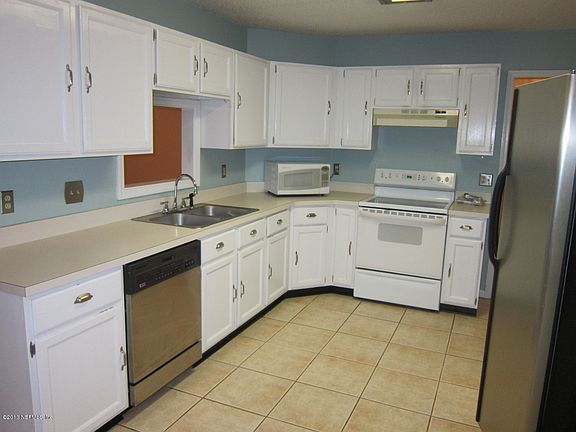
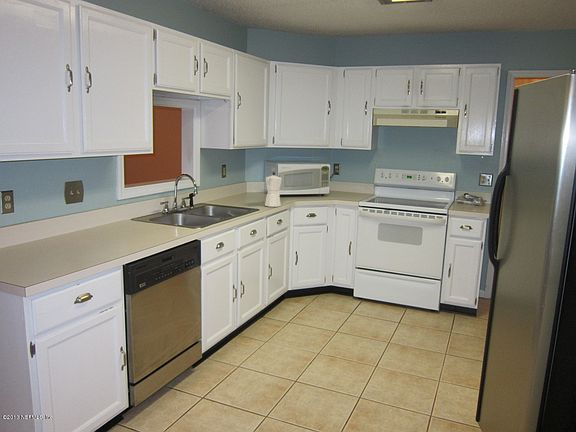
+ moka pot (274, 188)
